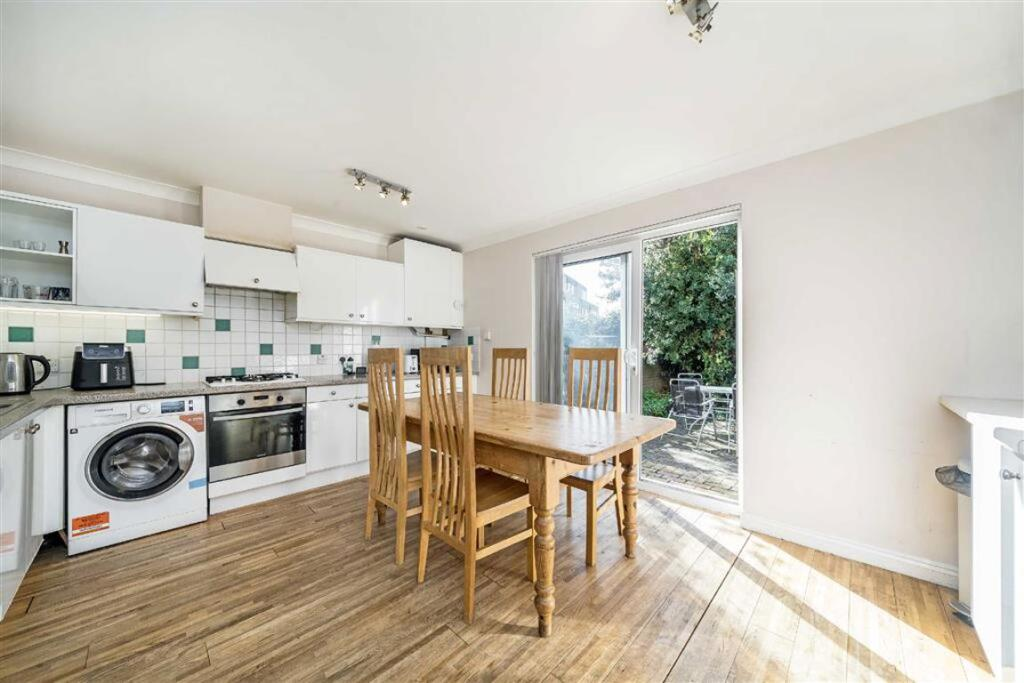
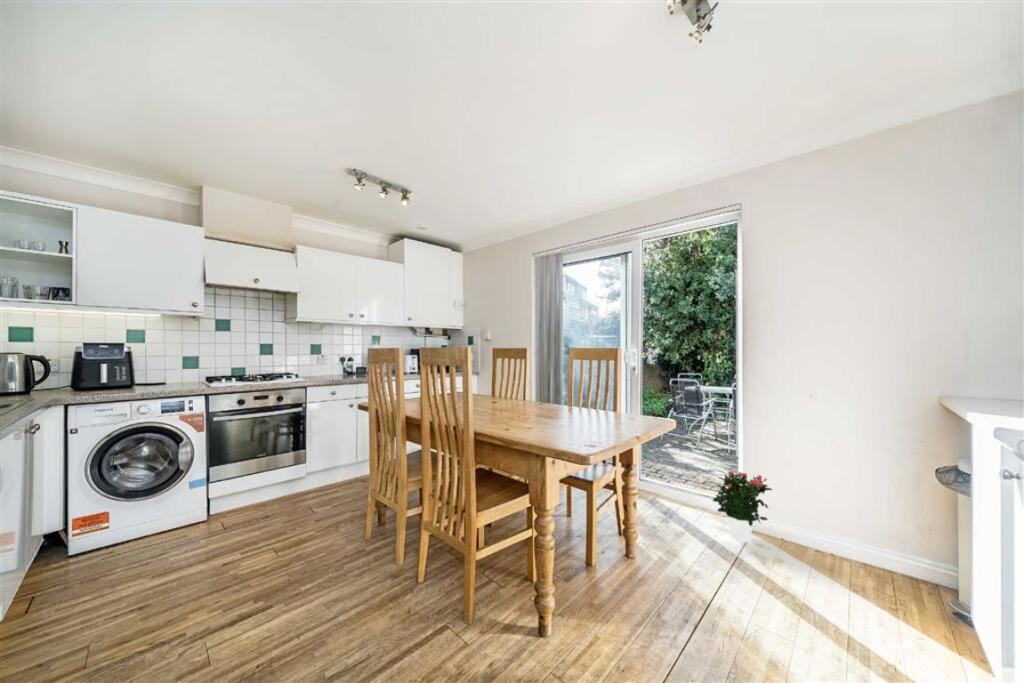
+ potted flower (741, 505)
